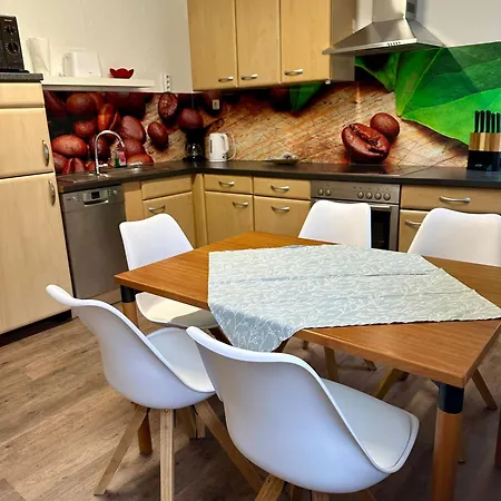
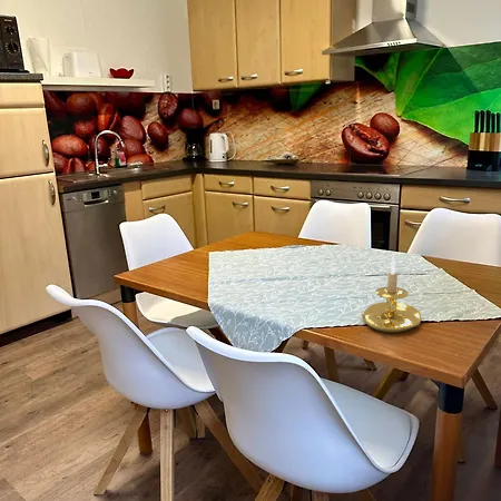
+ candle holder (390, 291)
